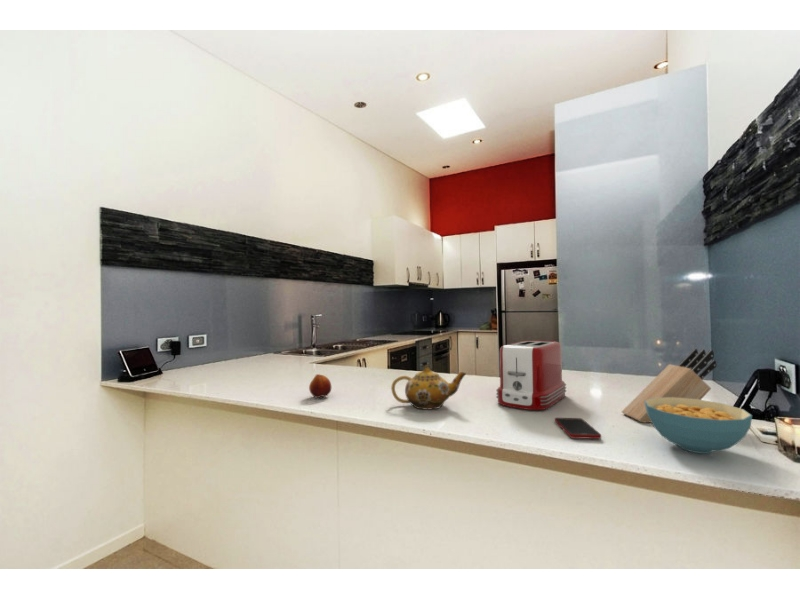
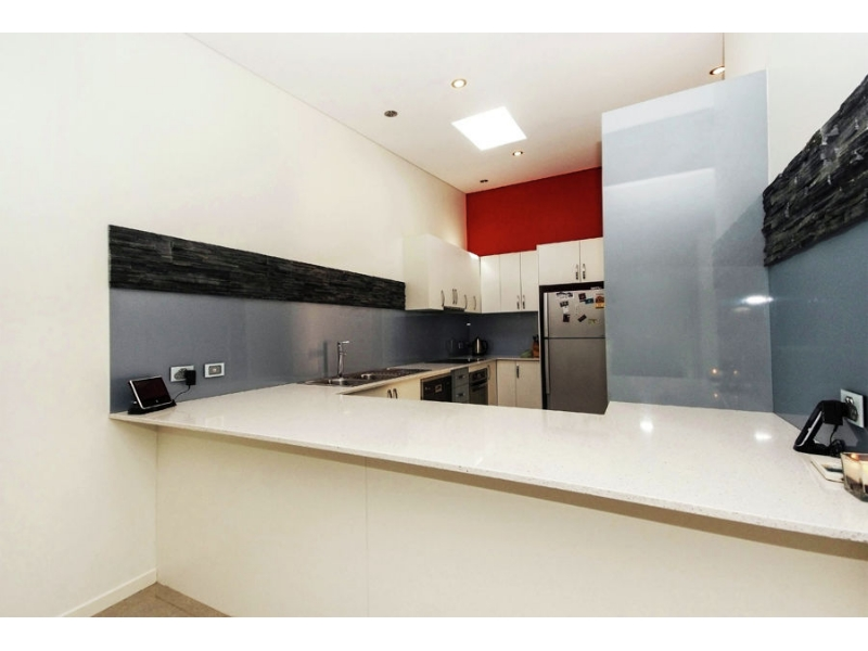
- knife block (670, 383)
- teapot (428, 385)
- toaster (531, 370)
- fruit (320, 385)
- cereal bowl (694, 428)
- cell phone (576, 427)
